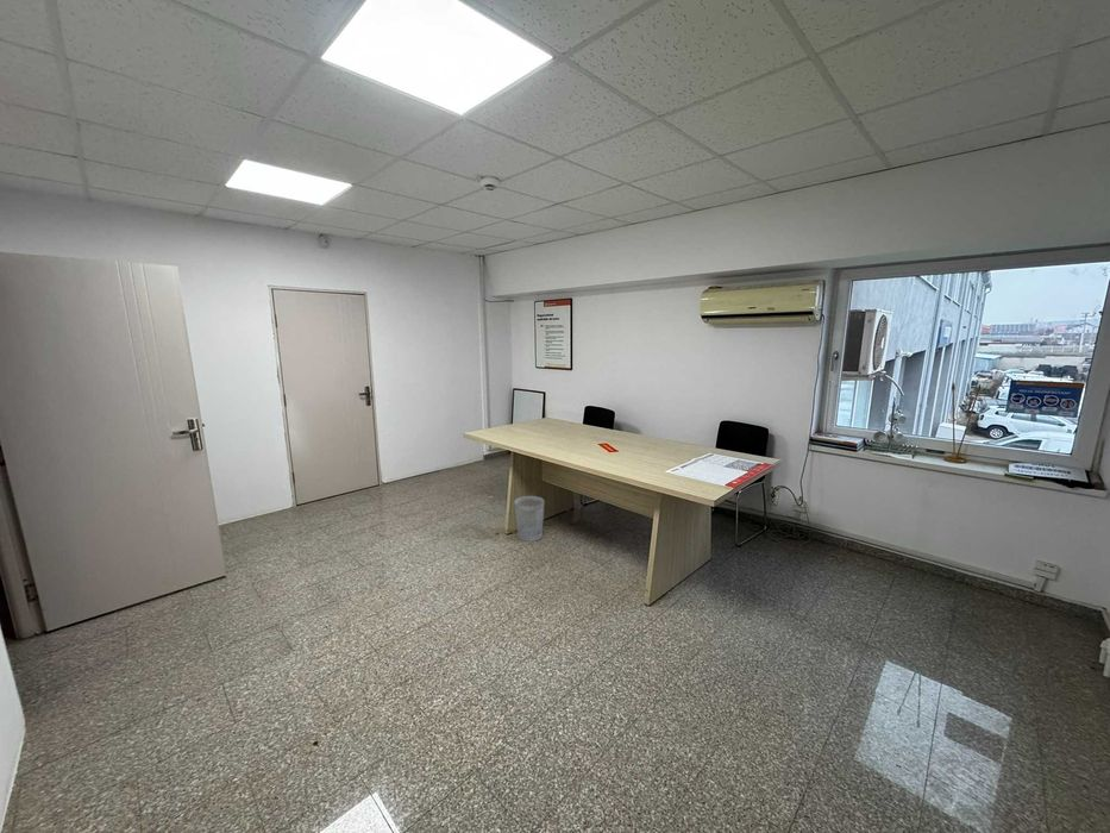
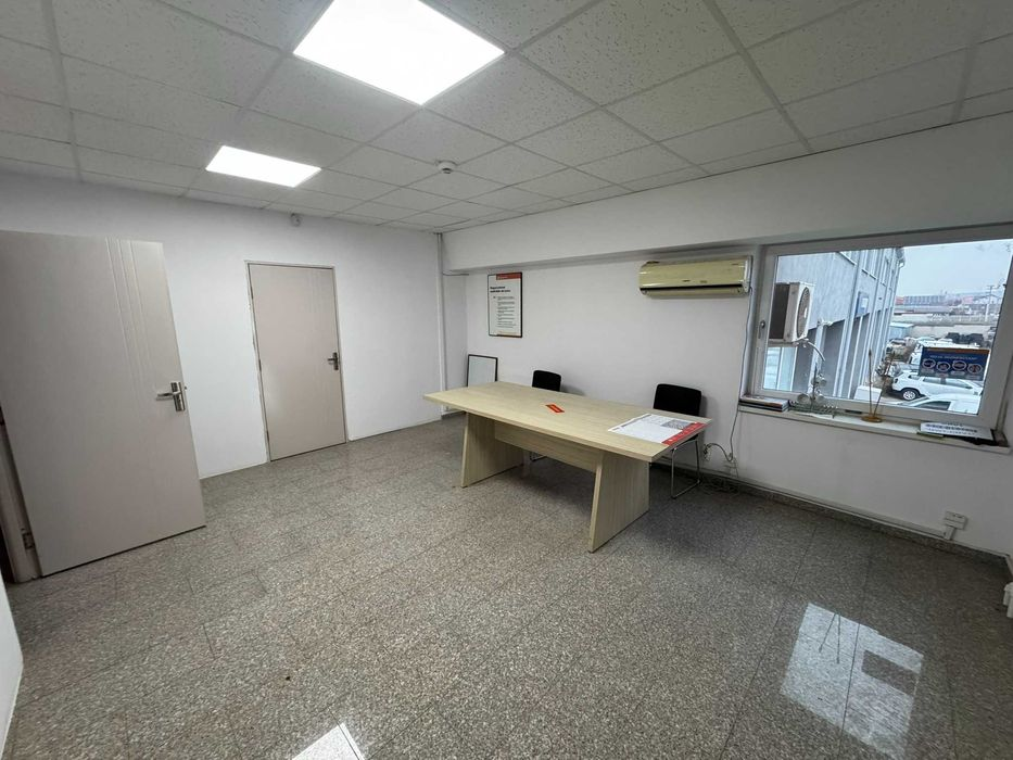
- wastebasket (529, 519)
